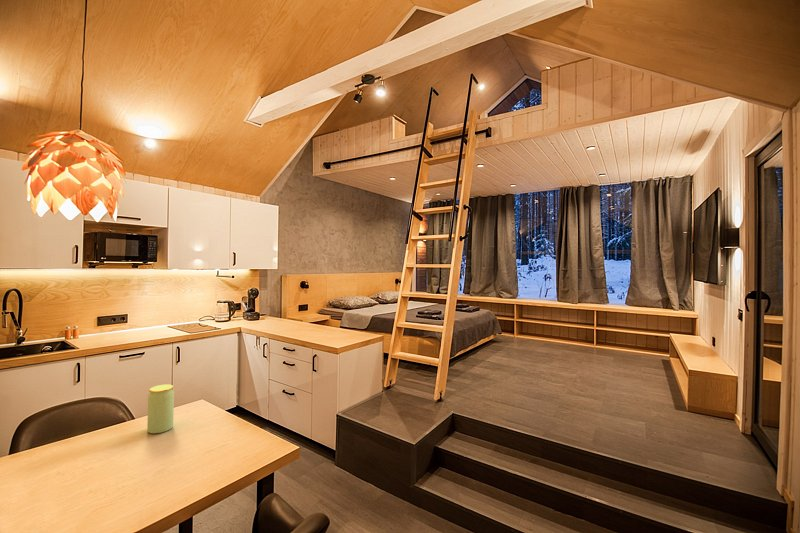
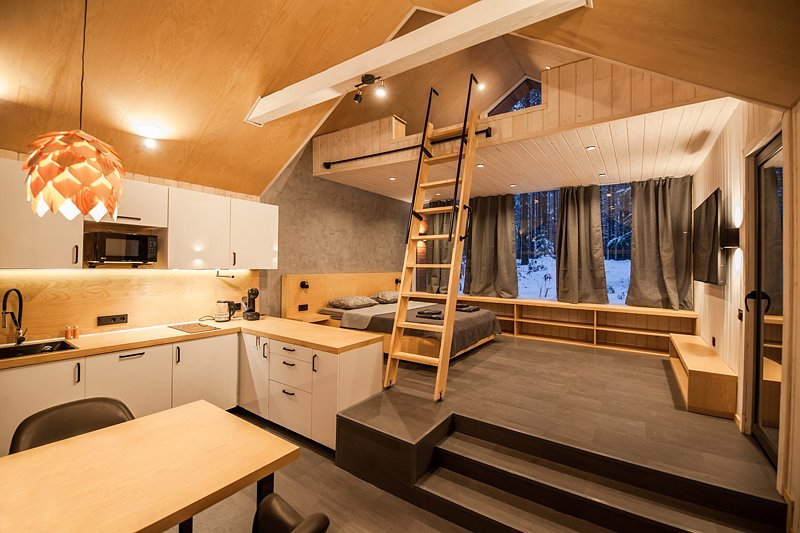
- jar (160, 408)
